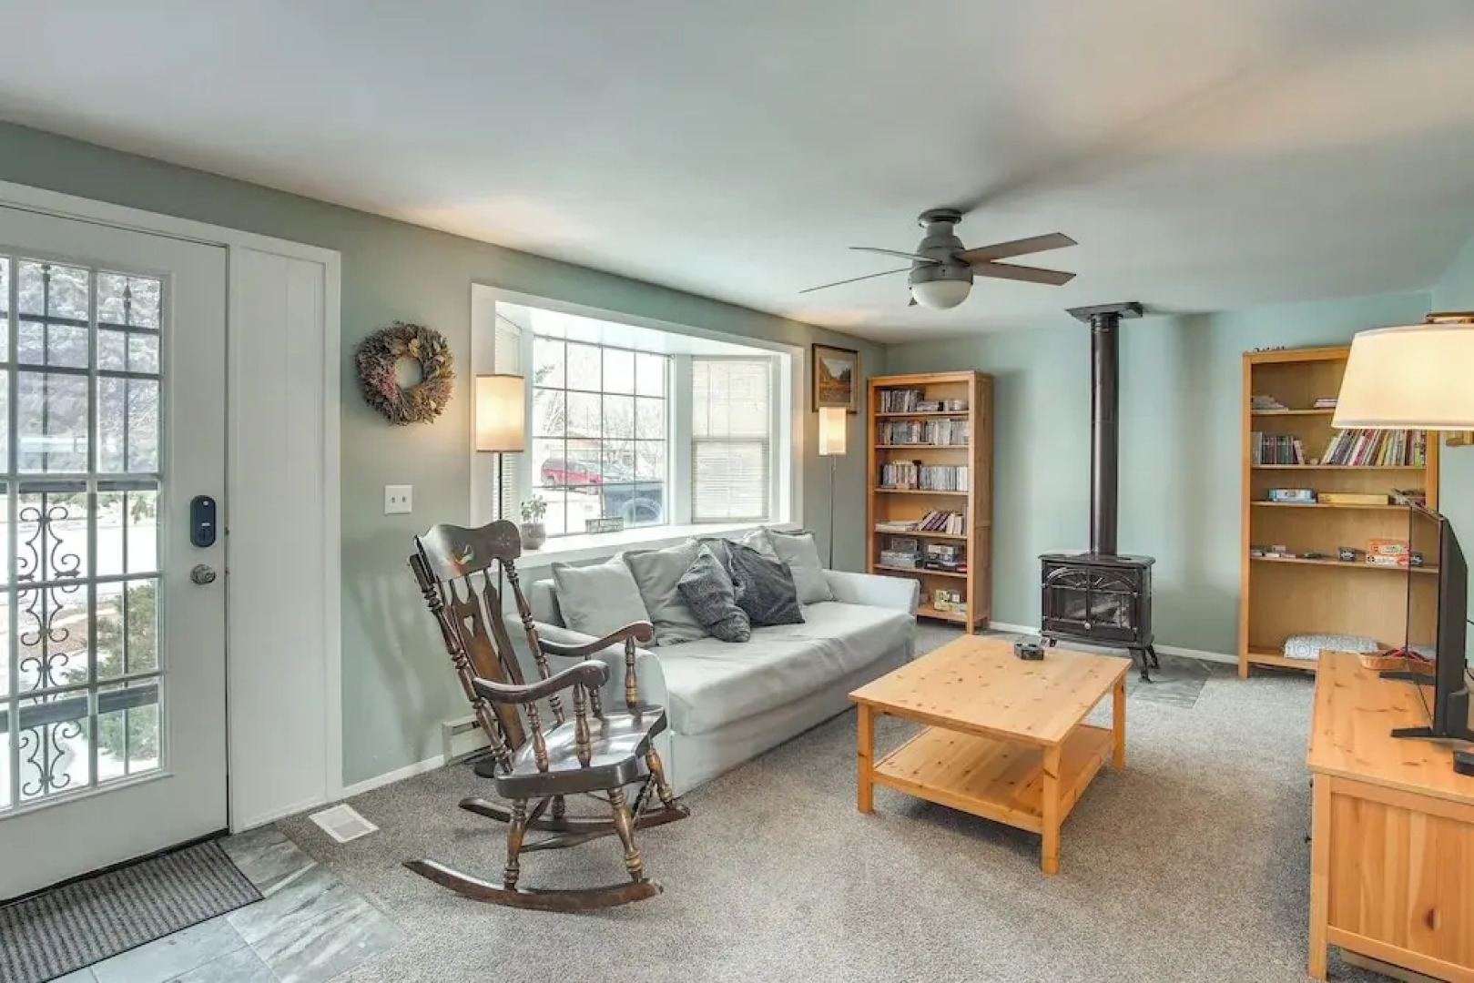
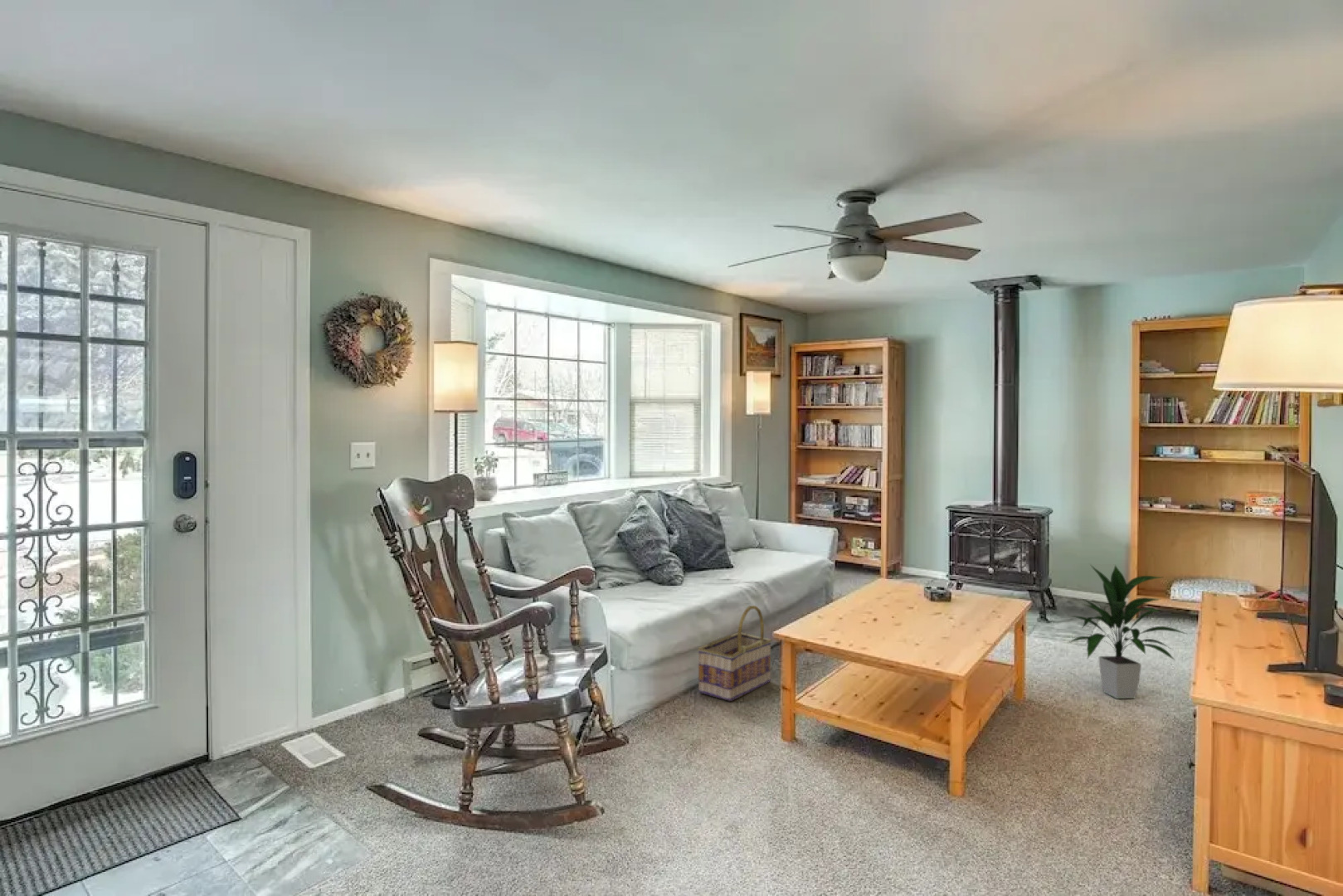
+ indoor plant (1119, 628)
+ basket (735, 645)
